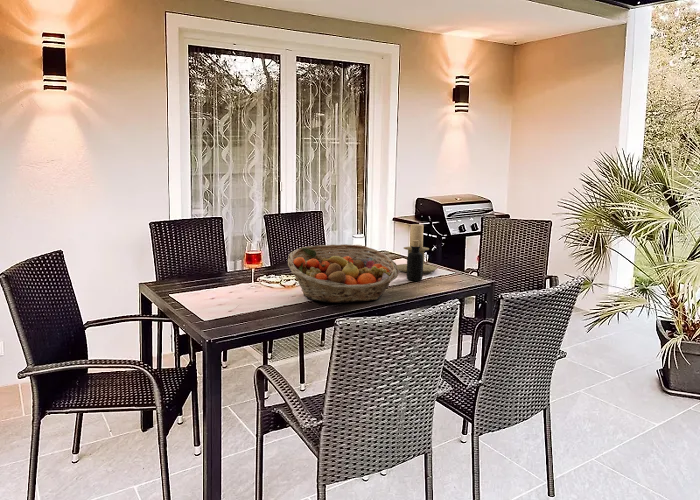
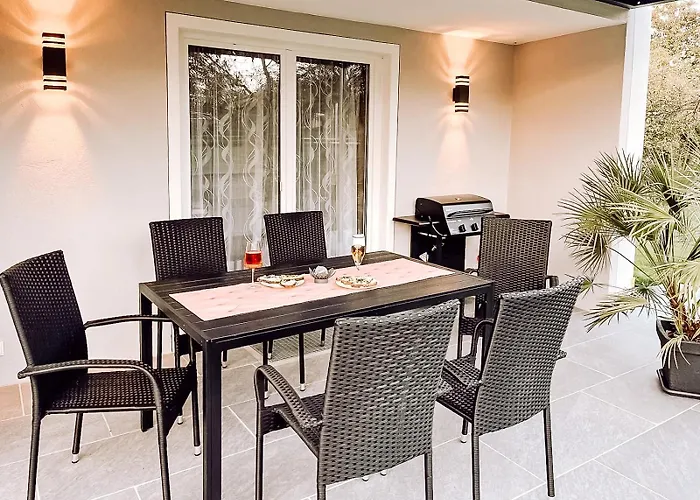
- fruit basket (342, 272)
- bottle (415, 260)
- candle holder (419, 248)
